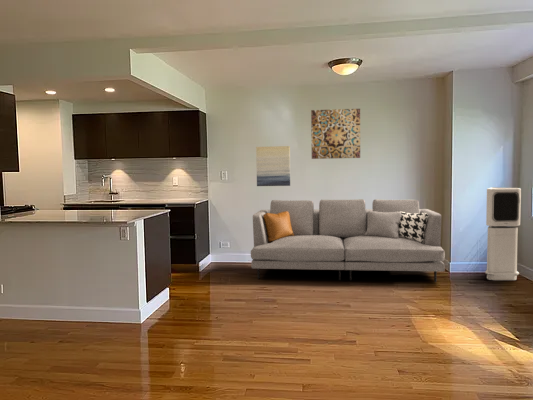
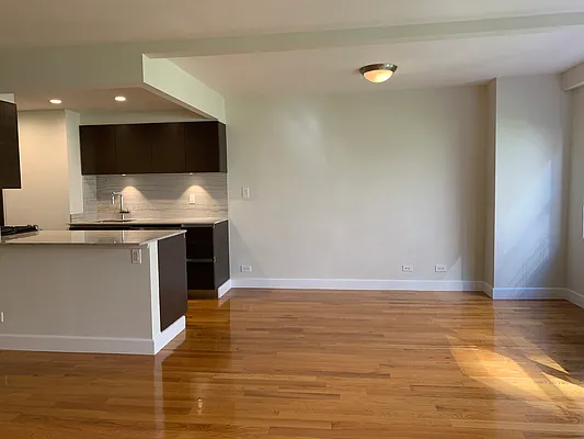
- sofa (343, 236)
- air purifier (497, 232)
- wall art (335, 134)
- wall art (273, 166)
